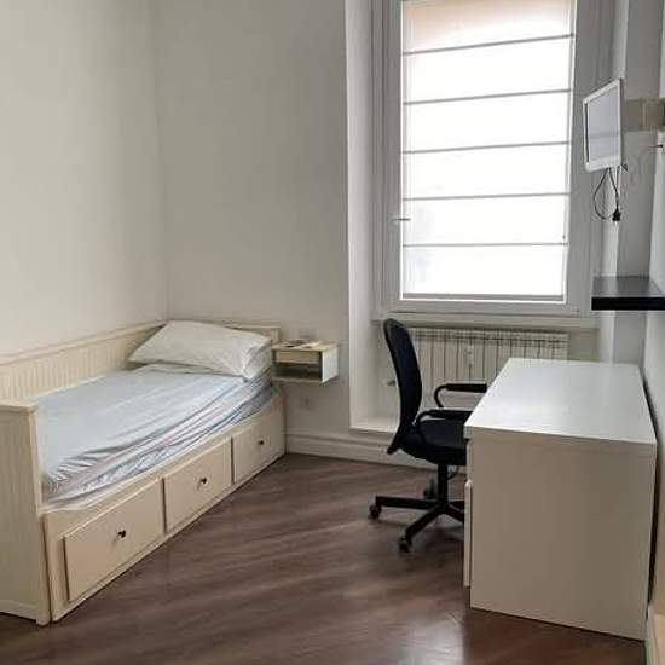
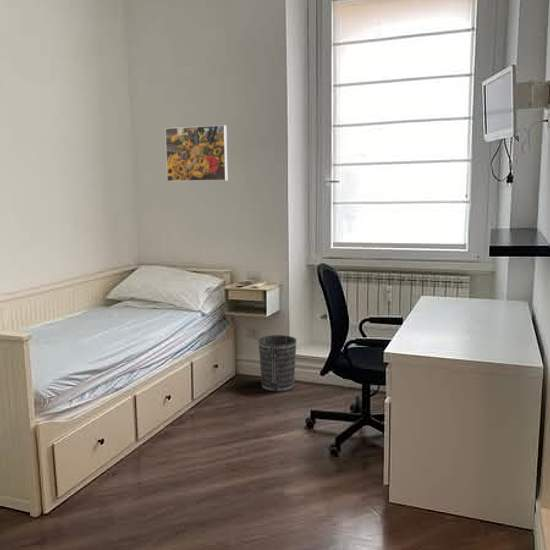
+ wastebasket (277, 363)
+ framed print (195, 154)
